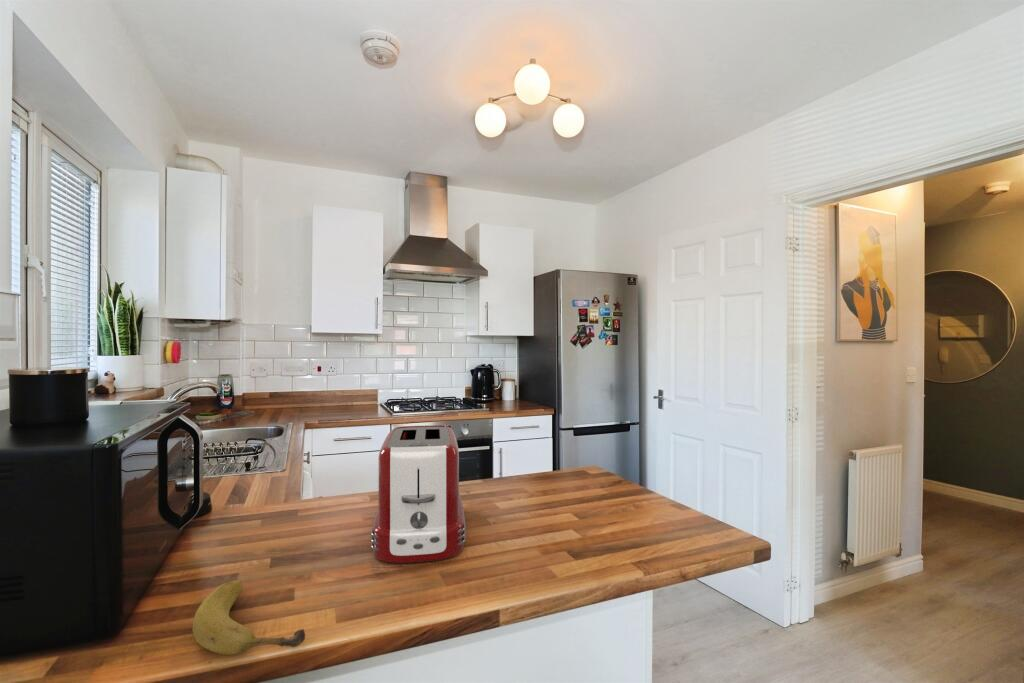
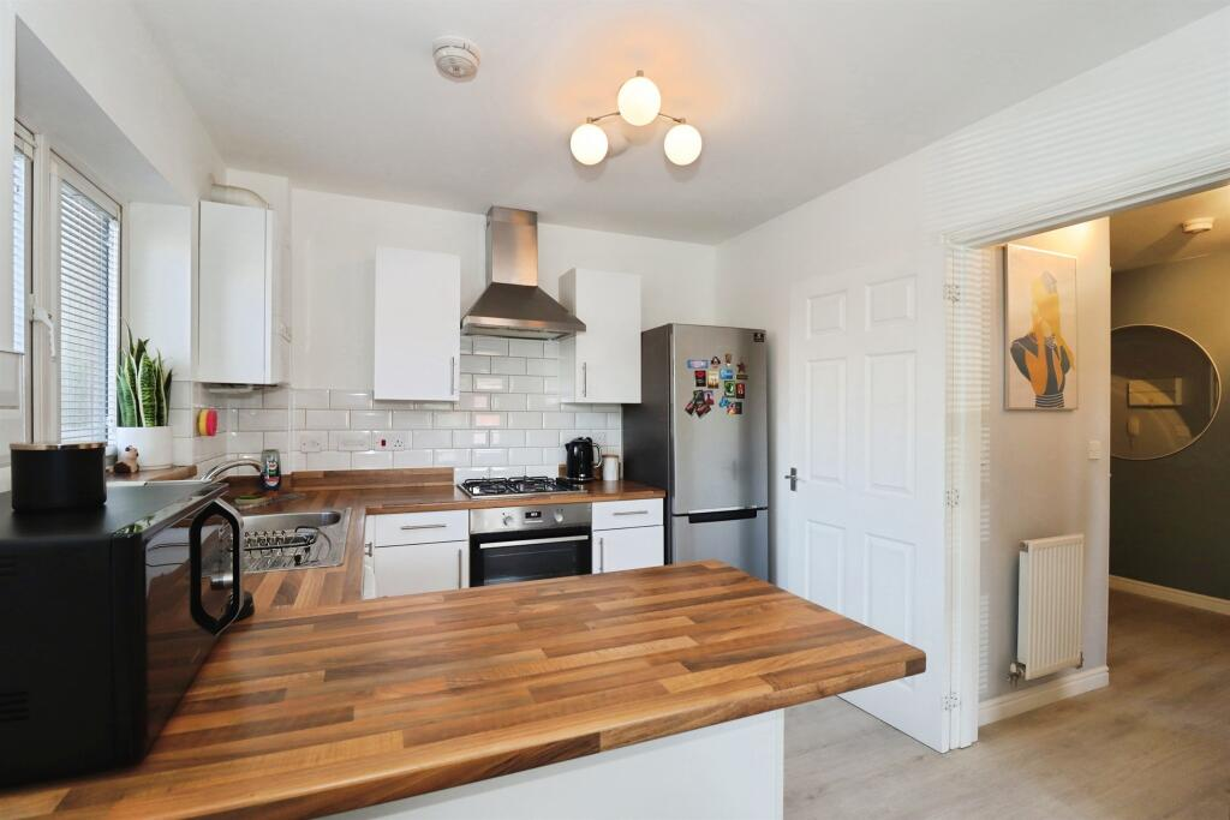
- fruit (235, 600)
- toaster (420, 482)
